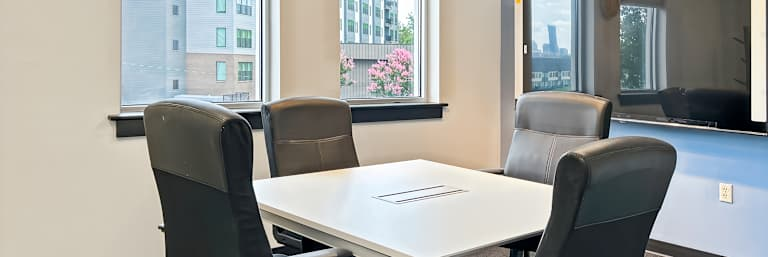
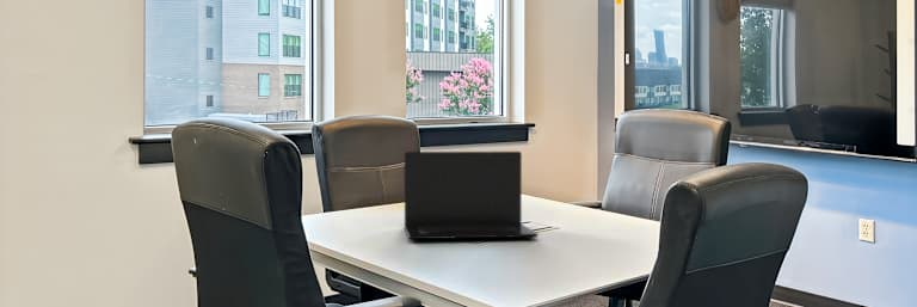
+ laptop (468, 192)
